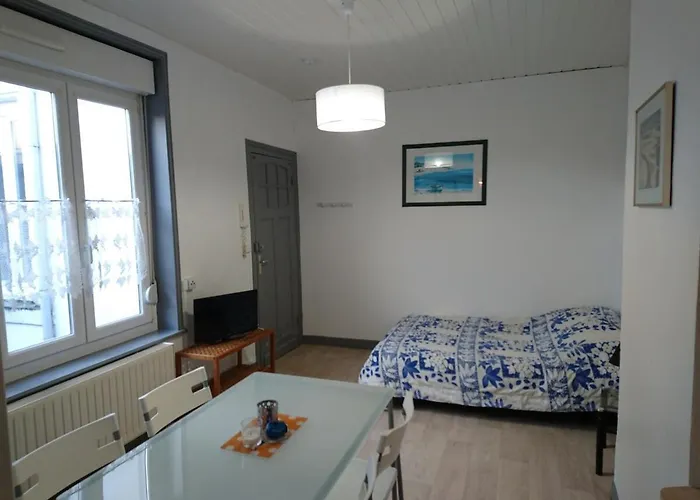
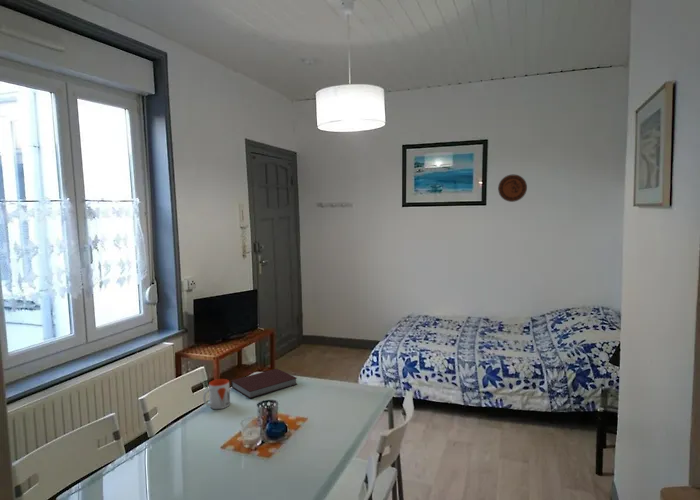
+ decorative plate (512, 188)
+ mug (215, 395)
+ notebook (264, 382)
